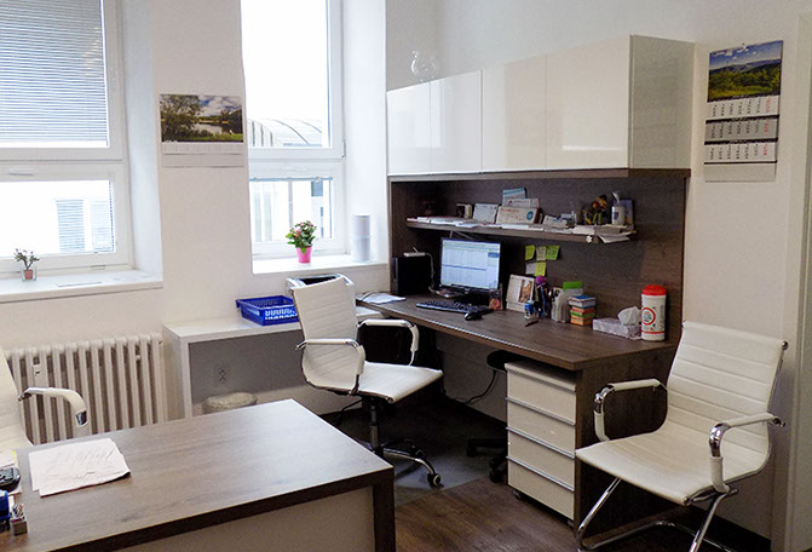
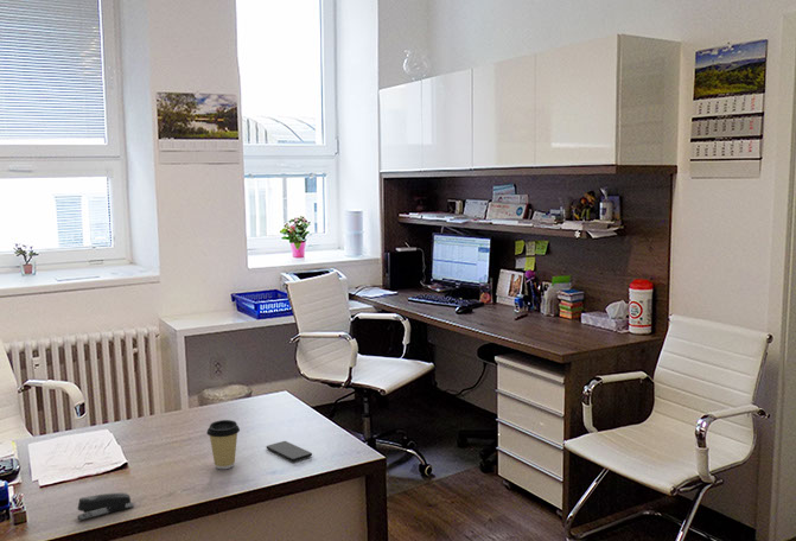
+ stapler (106, 502)
+ coffee cup (223, 445)
+ smartphone (288, 450)
